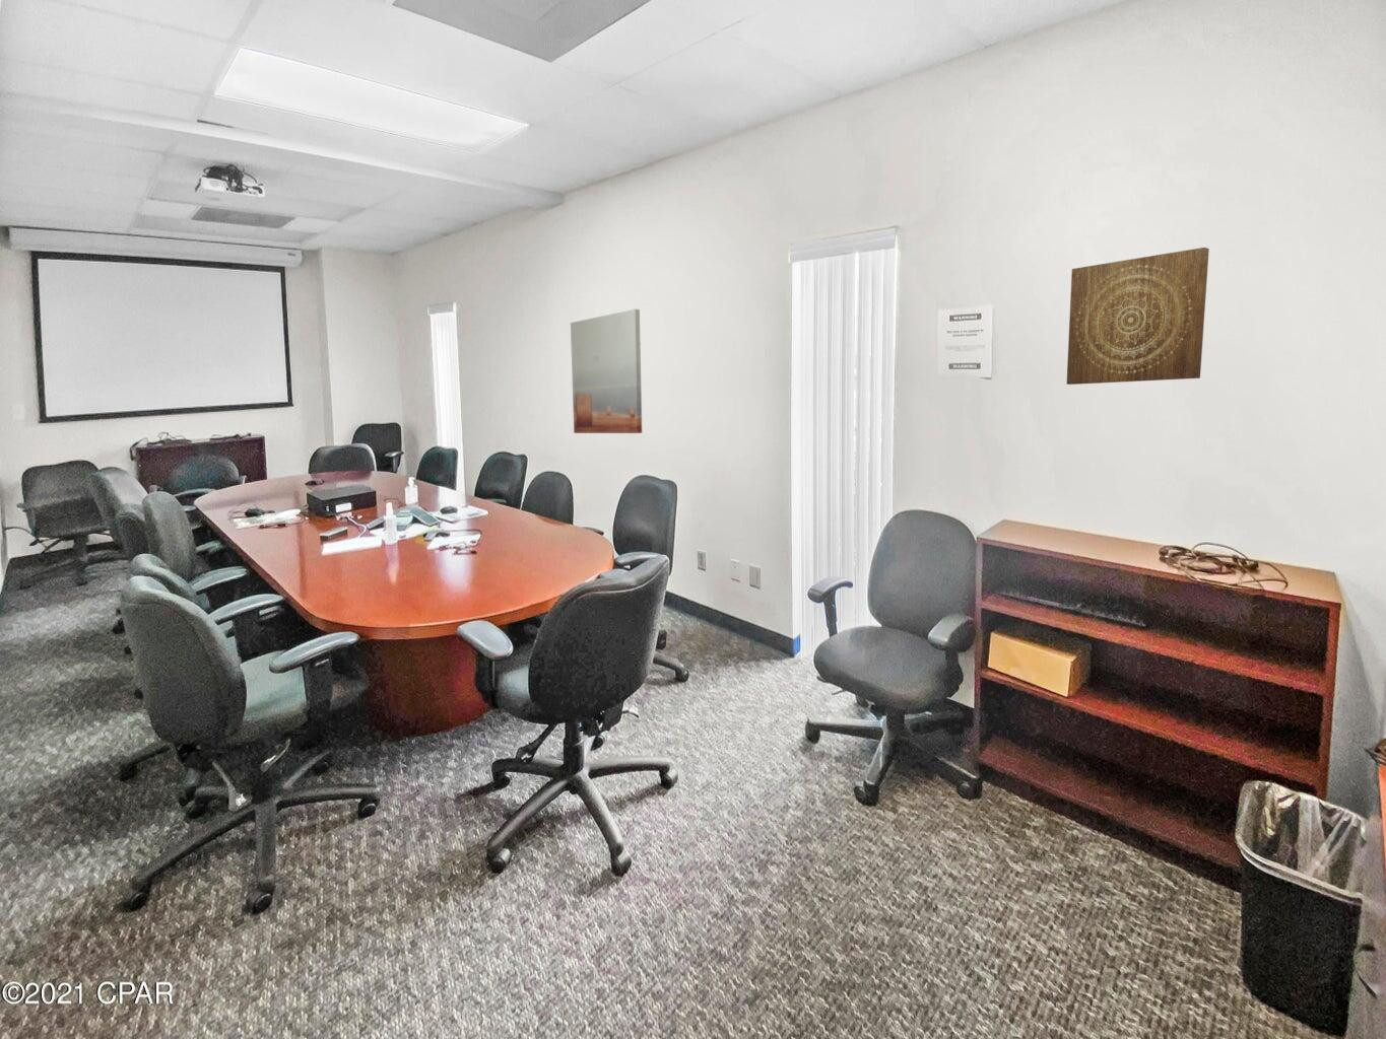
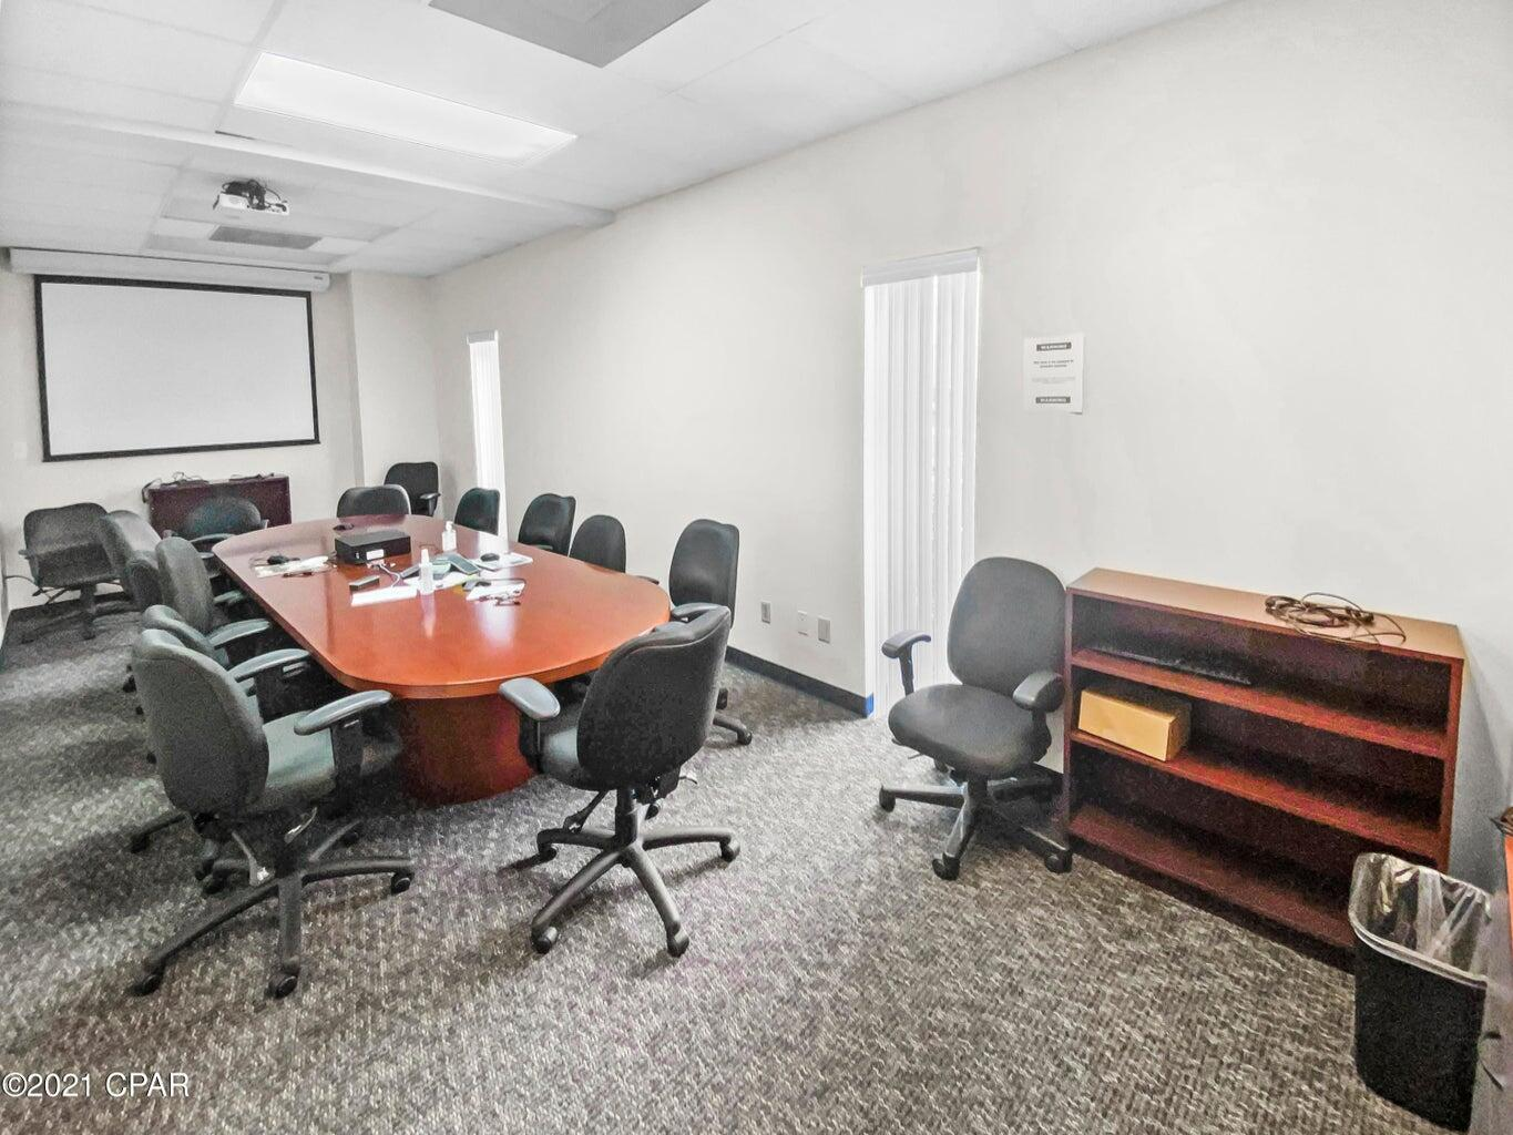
- wall art (604, 375)
- wall art (1133, 321)
